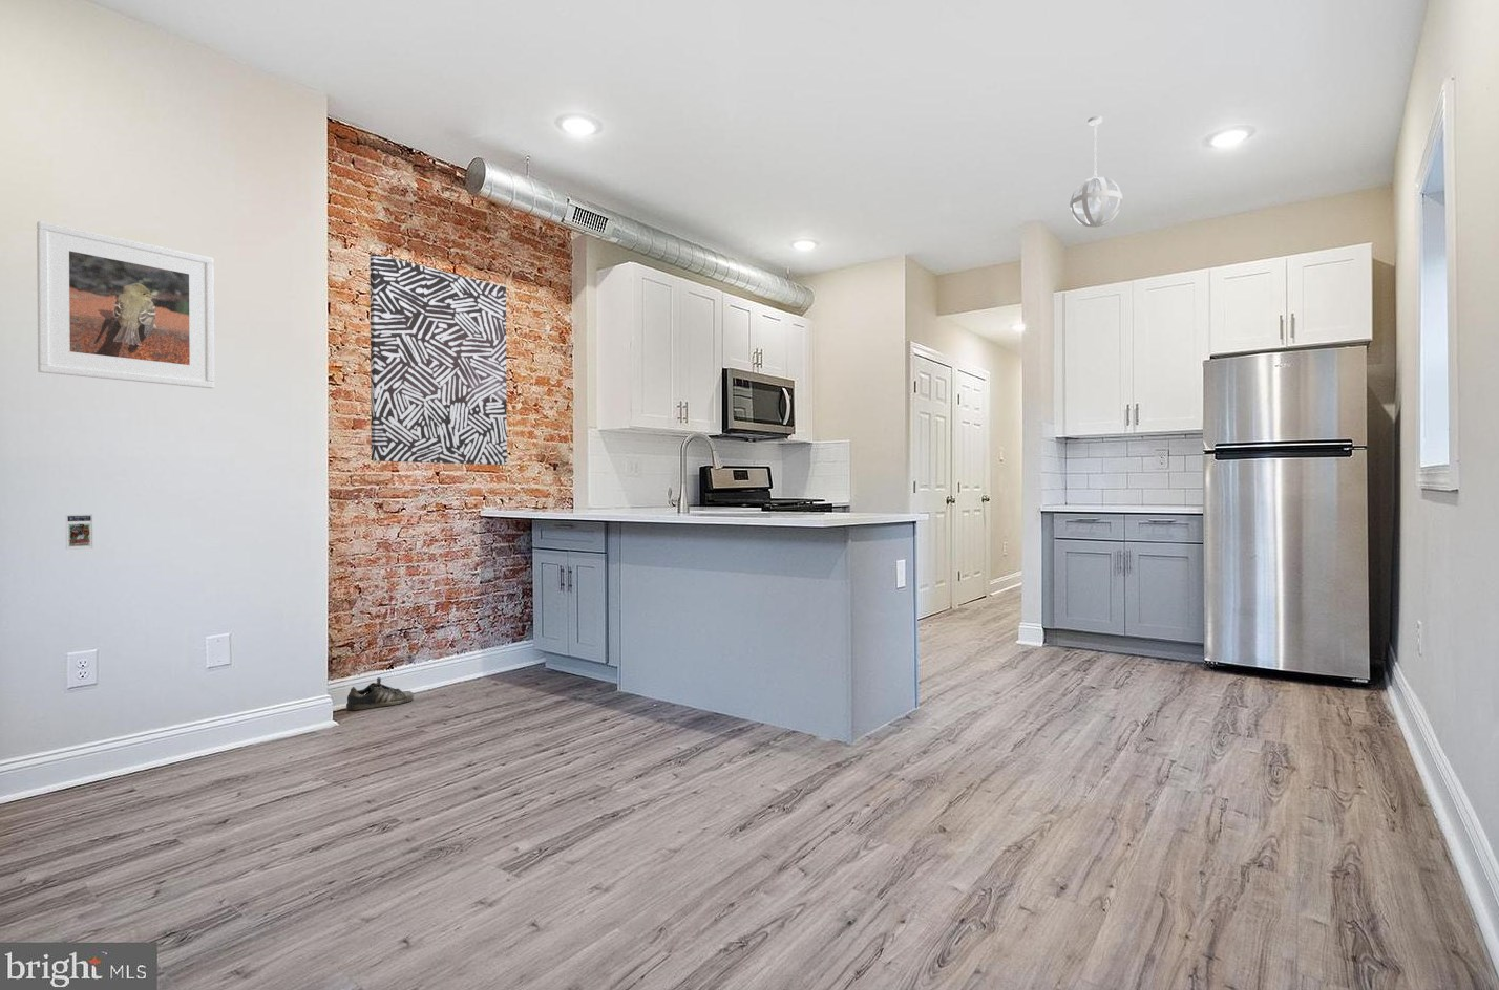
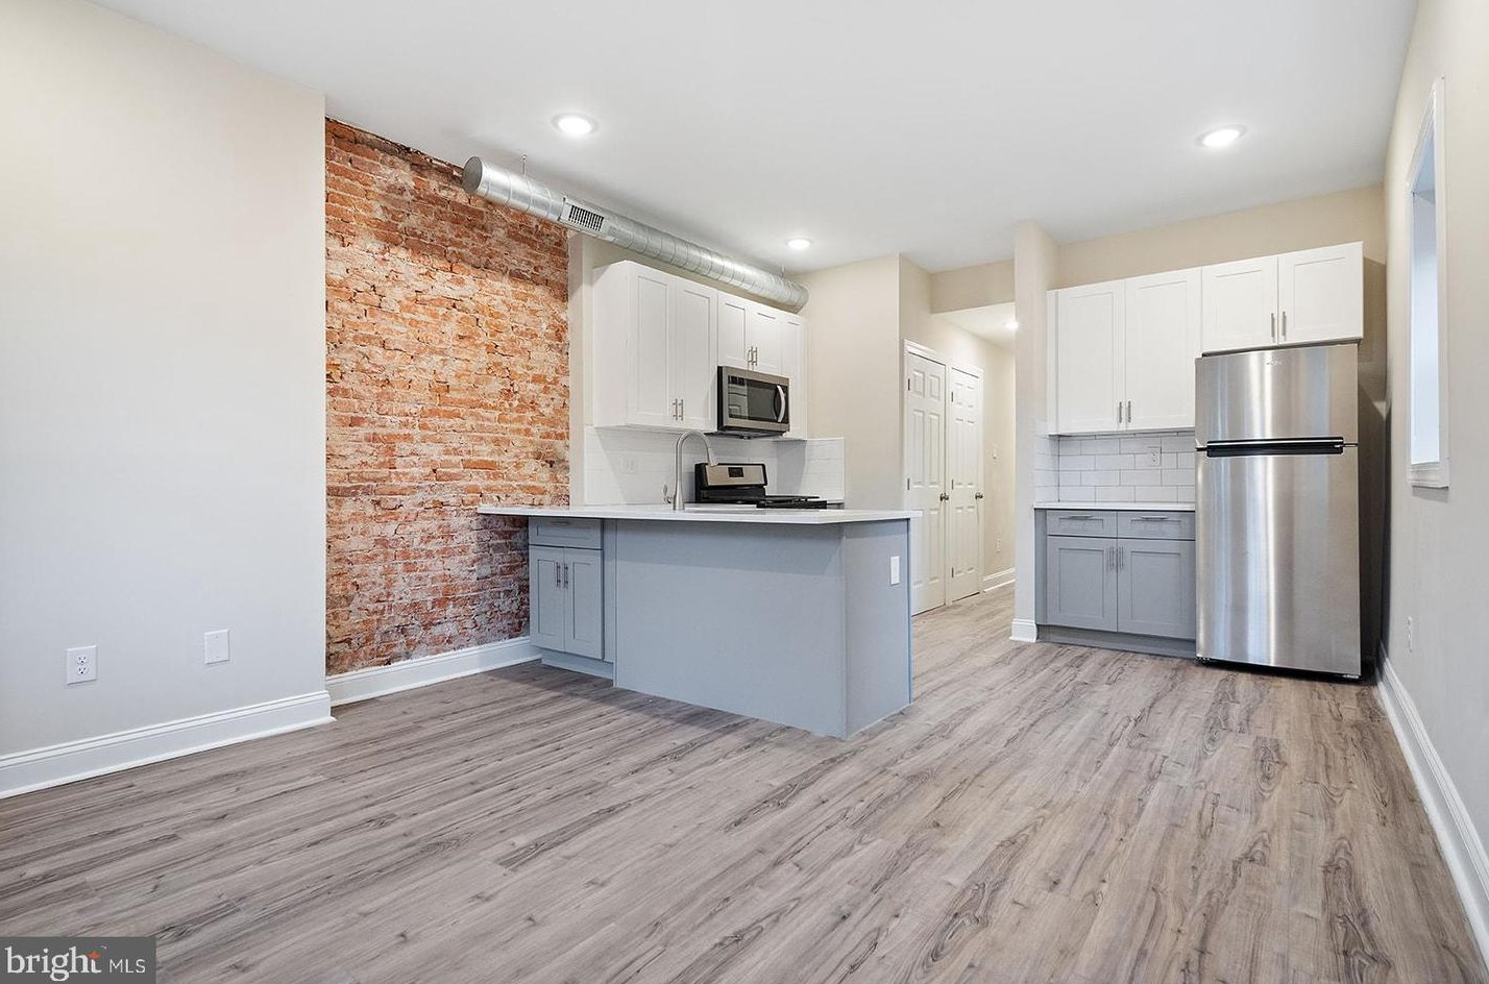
- pendant light (1096, 172)
- wall art (443, 367)
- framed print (132, 310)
- sneaker (380, 691)
- trading card (78, 531)
